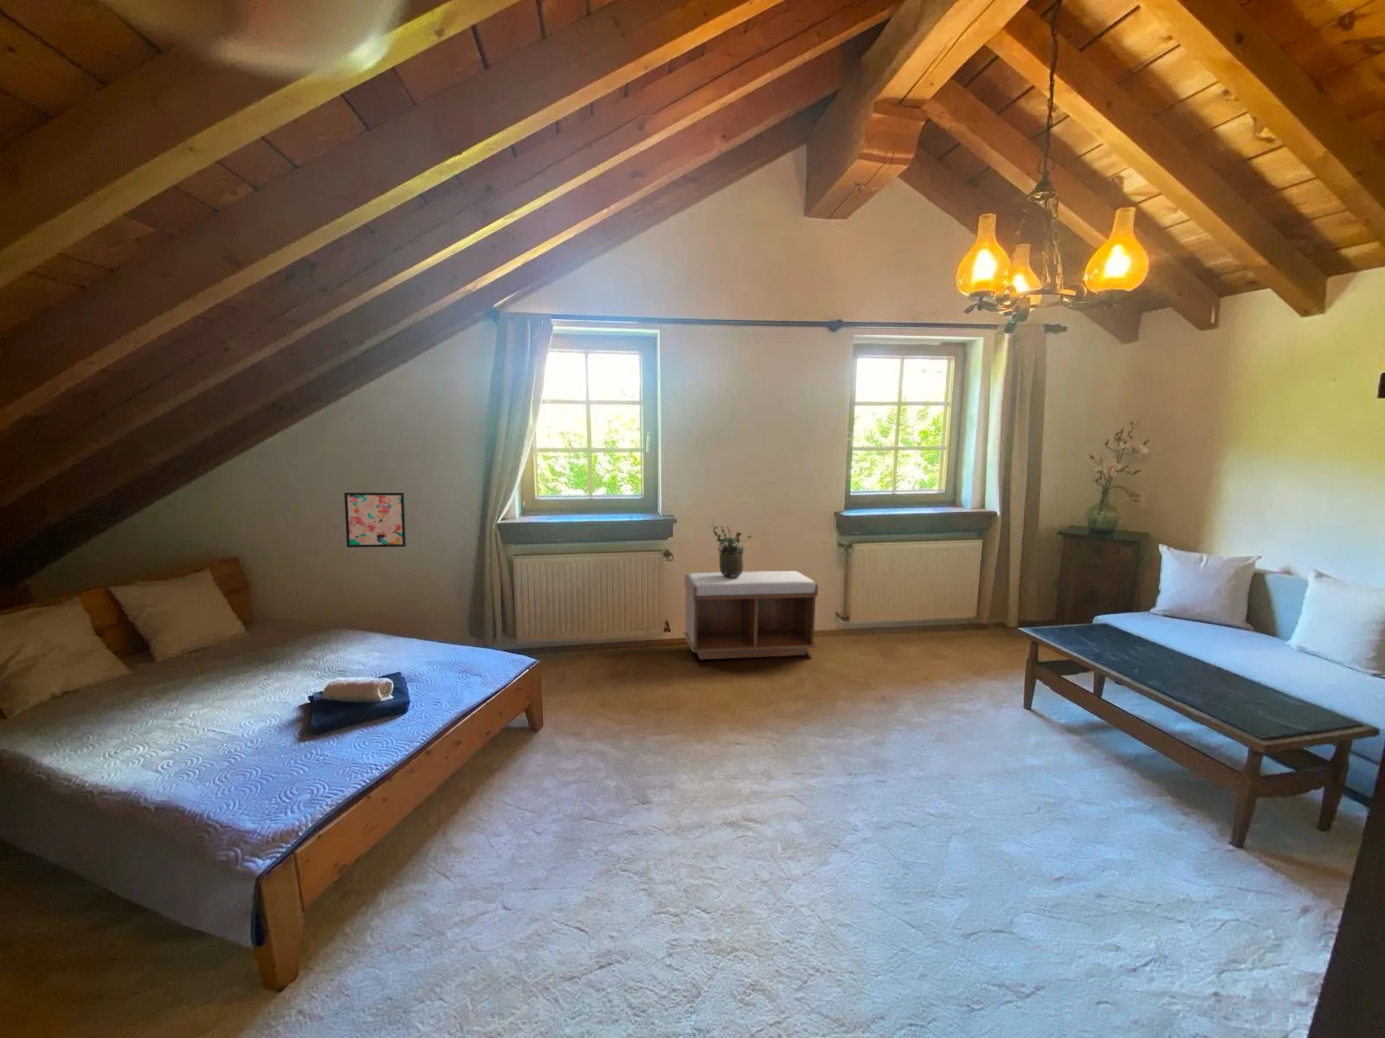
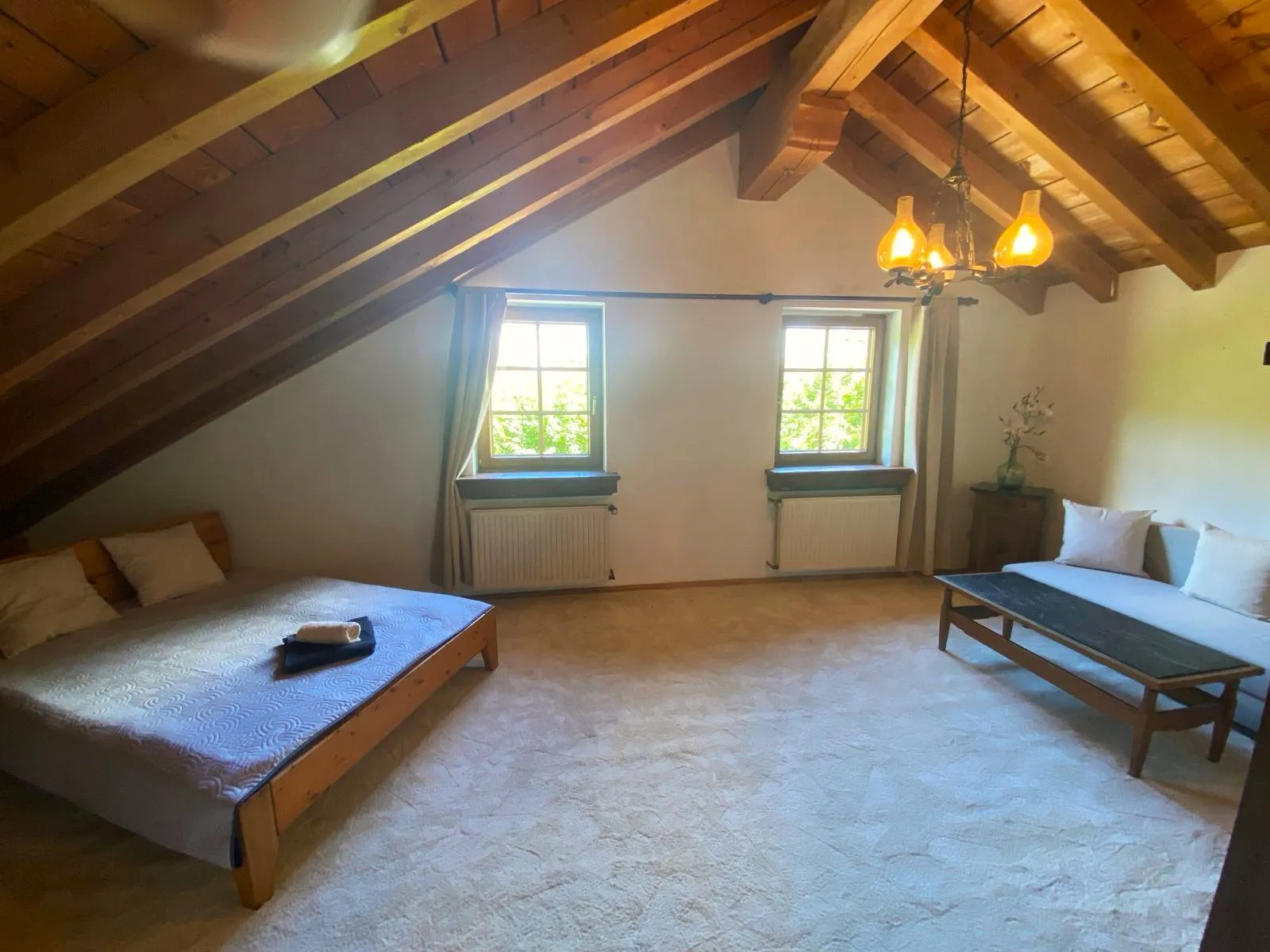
- potted plant (728, 546)
- bench (748, 613)
- wall art (375, 520)
